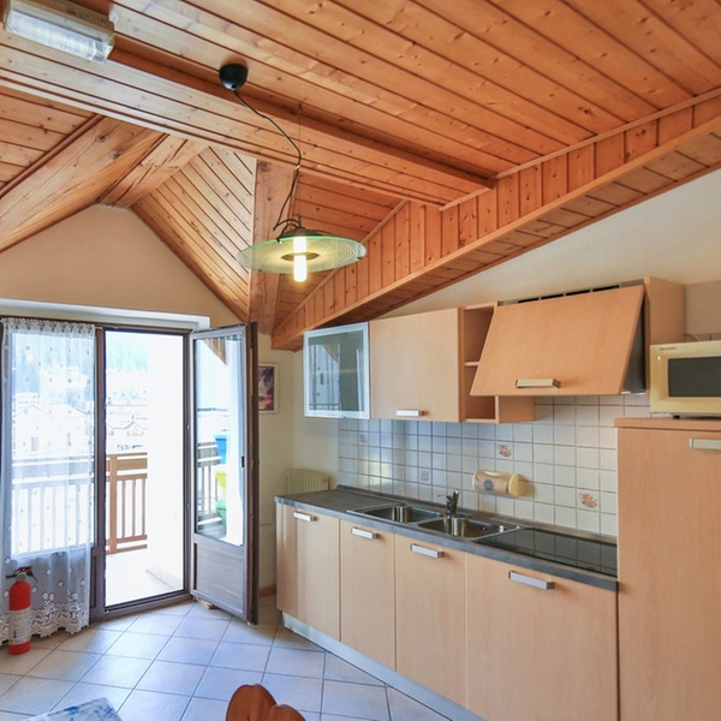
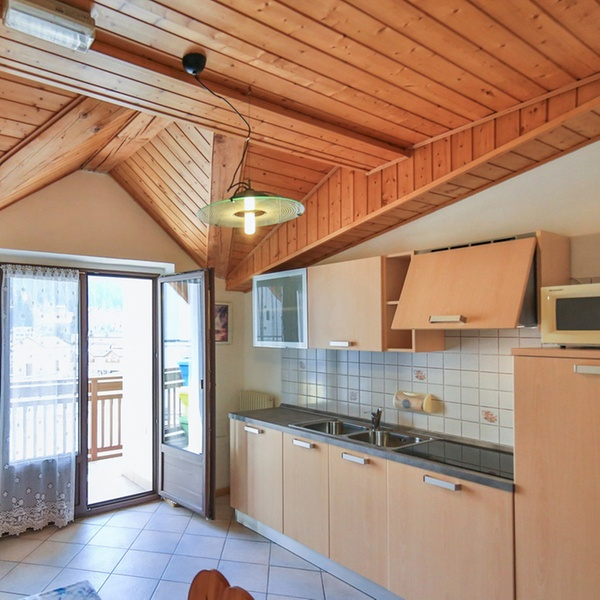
- fire extinguisher (20, 608)
